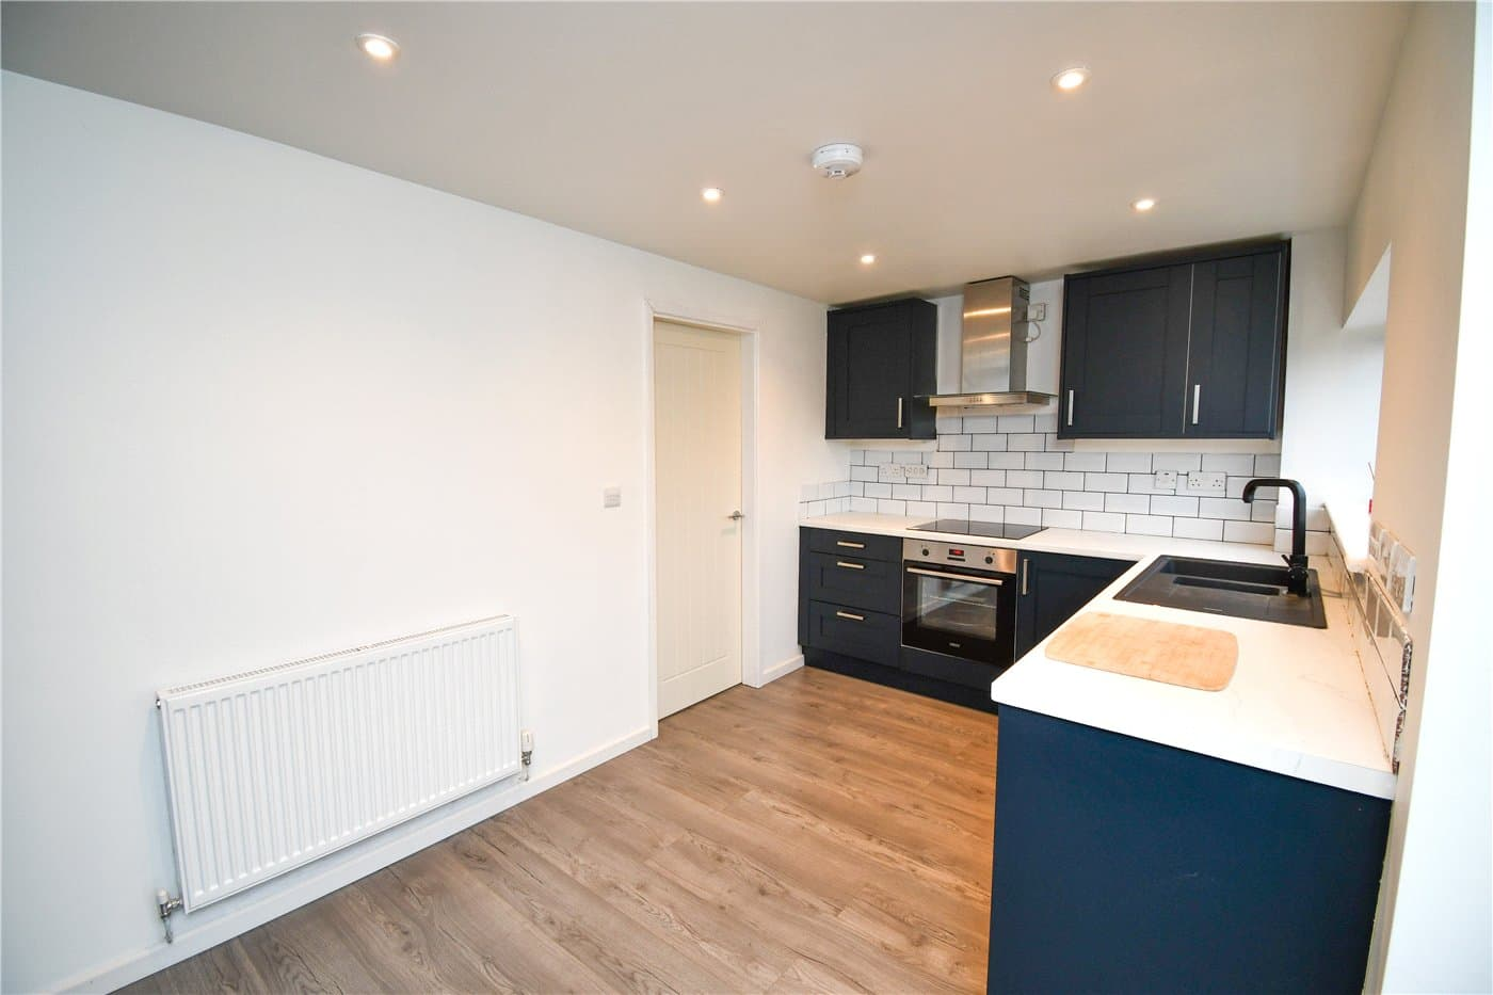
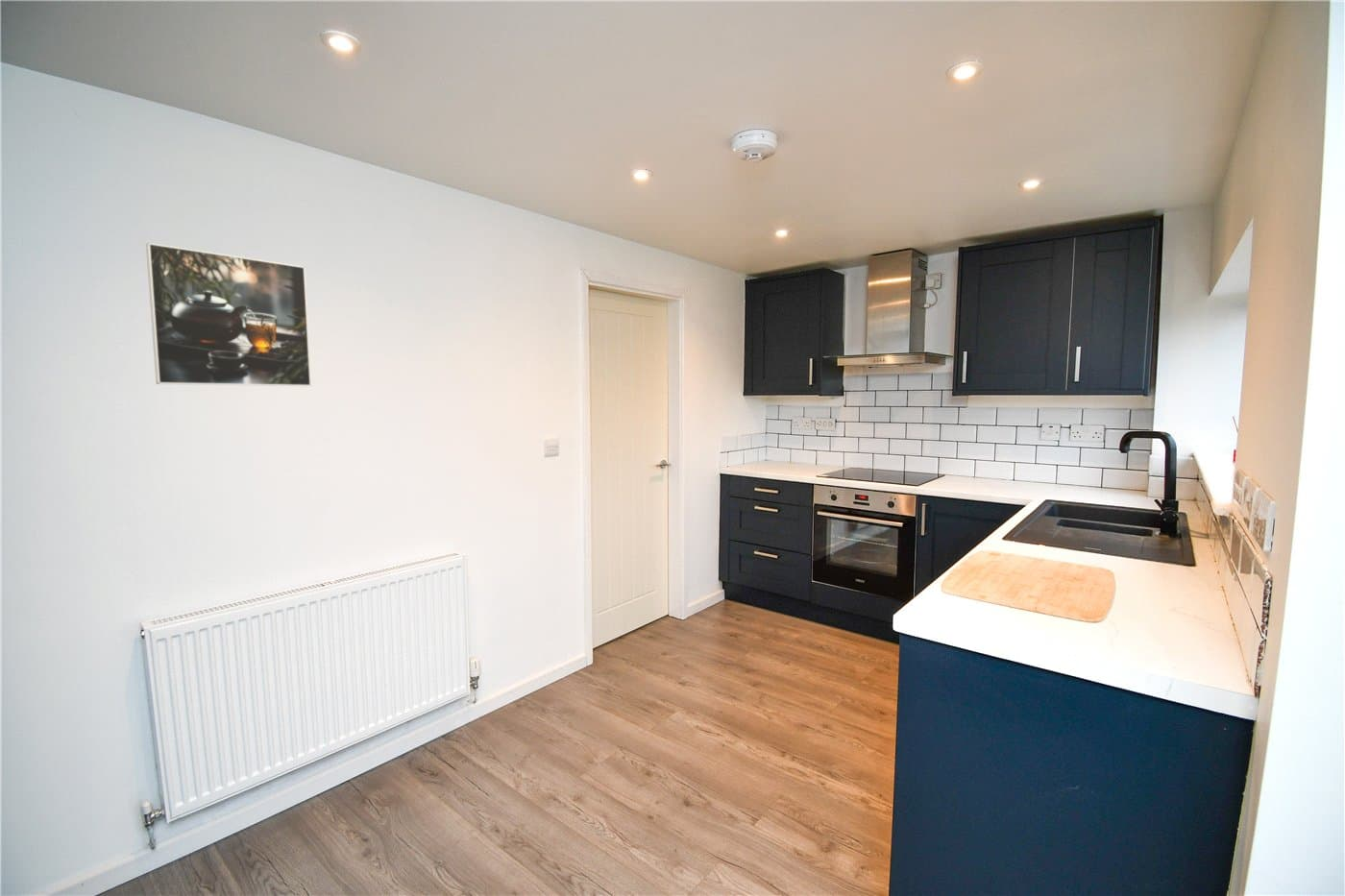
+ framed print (235, 321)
